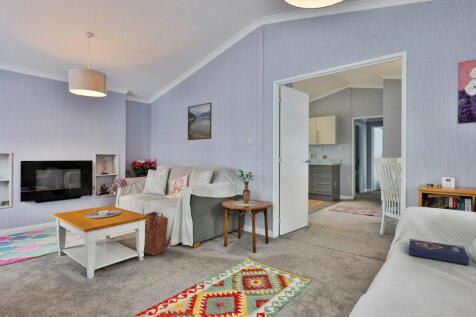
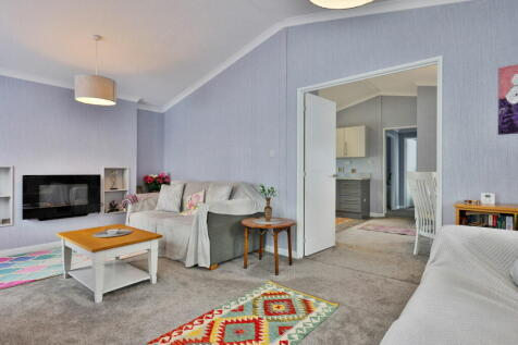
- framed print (199, 122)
- book (436, 250)
- backpack (153, 231)
